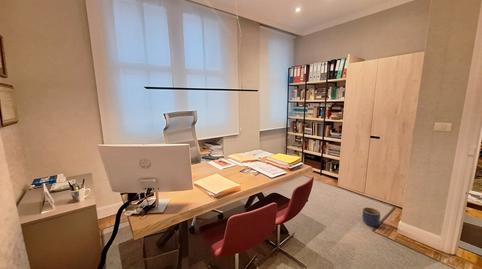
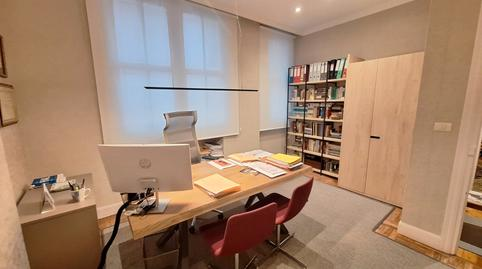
- planter (370, 217)
